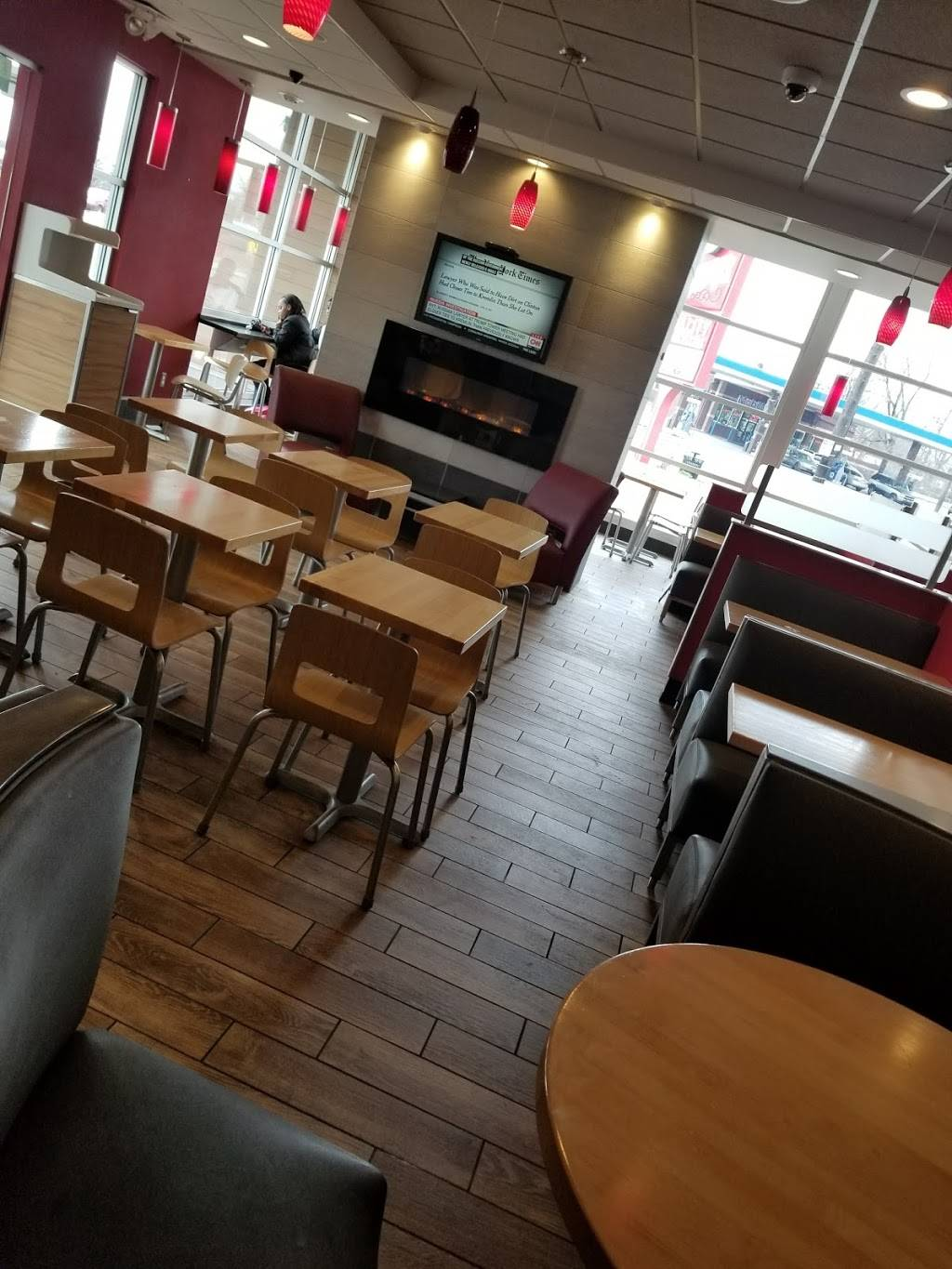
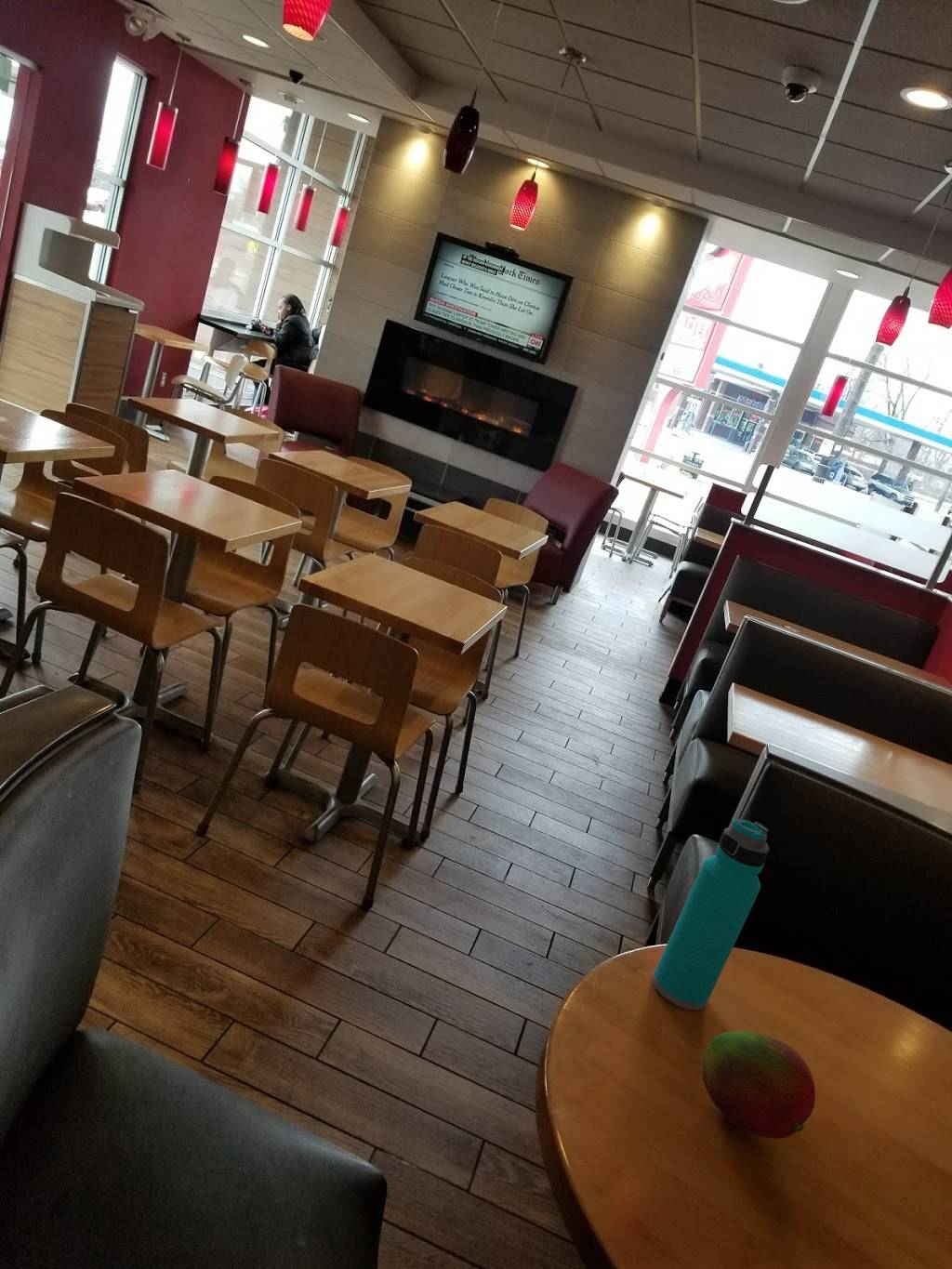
+ fruit (756, 1081)
+ water bottle (715, 909)
